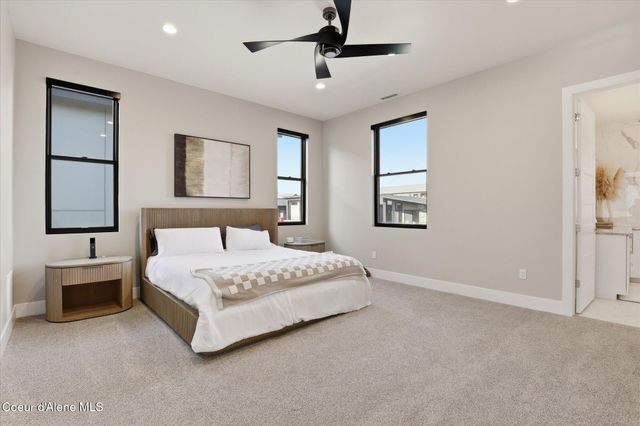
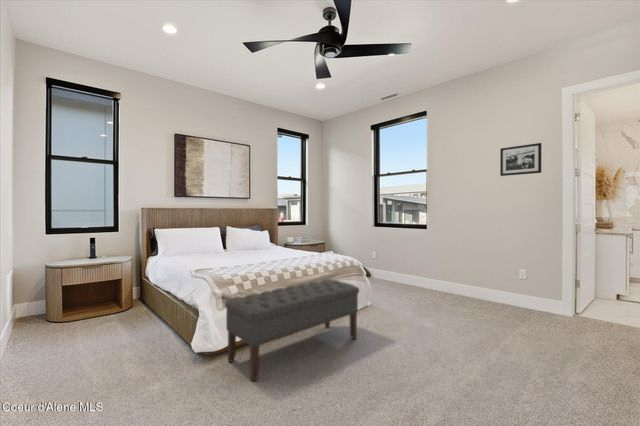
+ picture frame (520, 160)
+ bench (297, 319)
